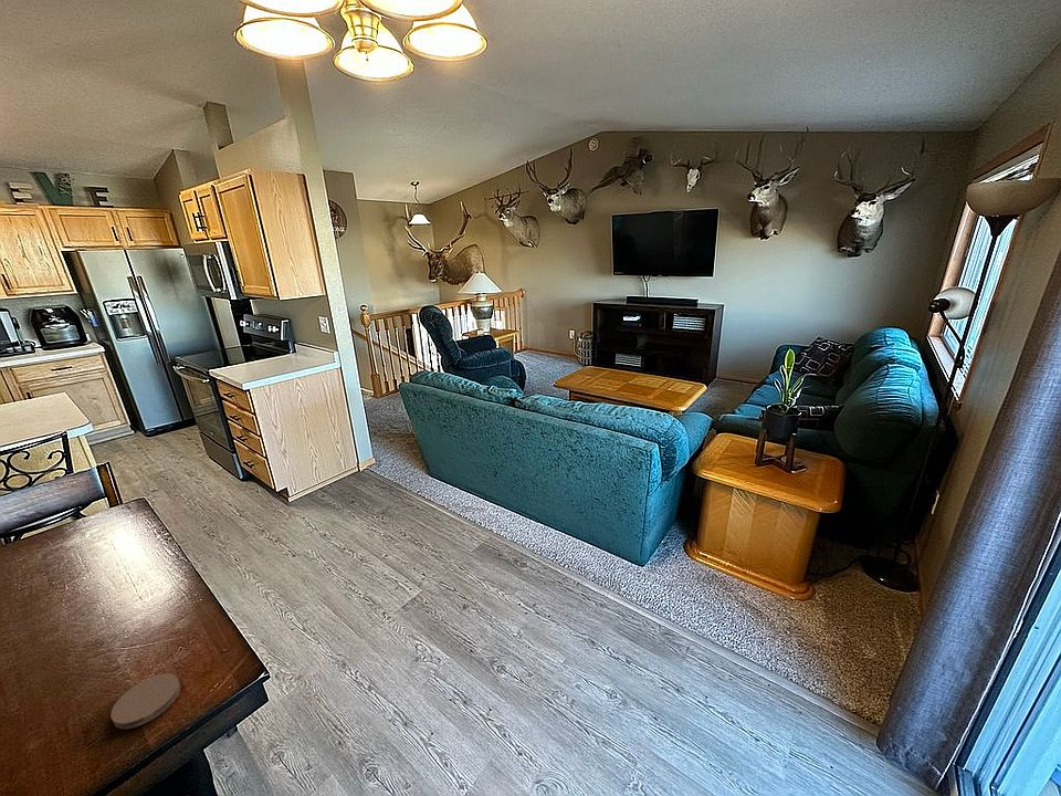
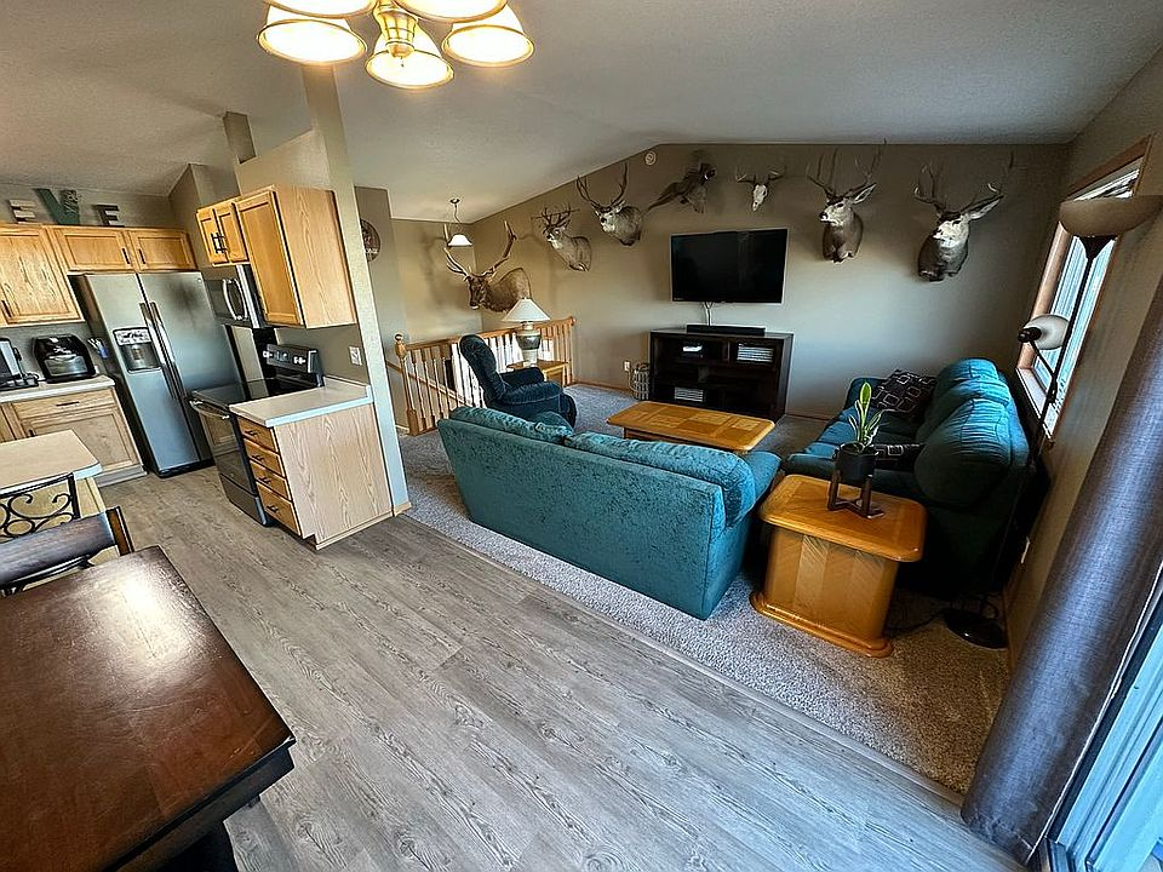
- coaster (147, 699)
